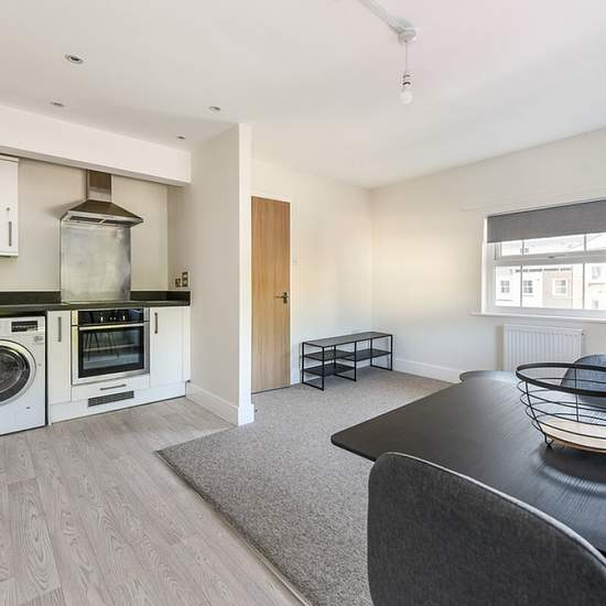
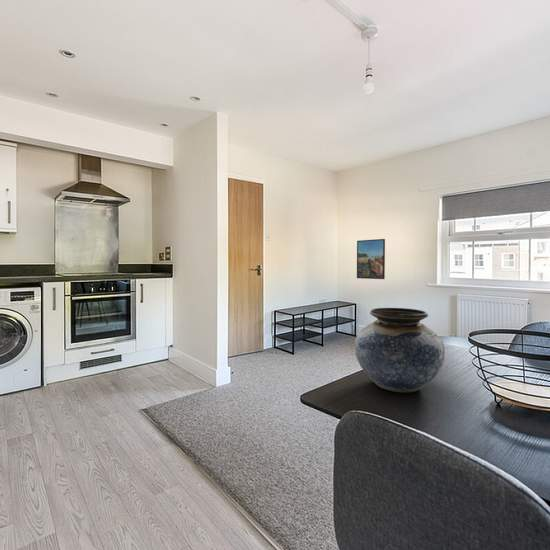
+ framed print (370, 259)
+ vase (397, 347)
